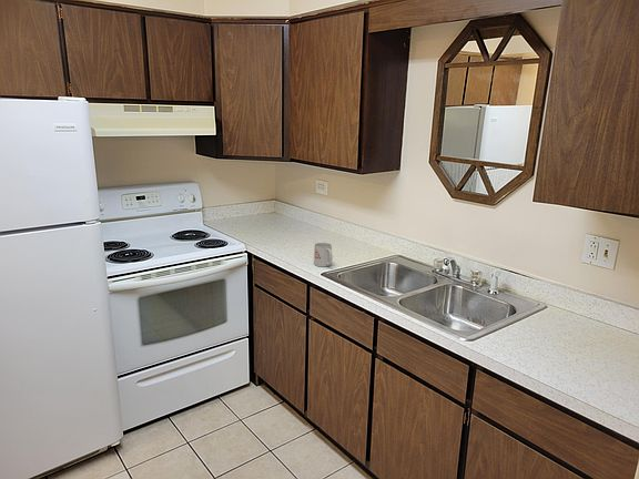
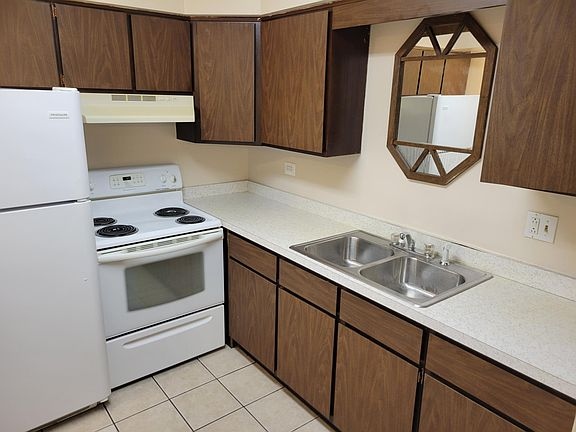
- mug (324, 255)
